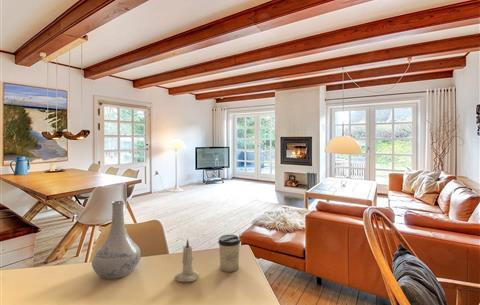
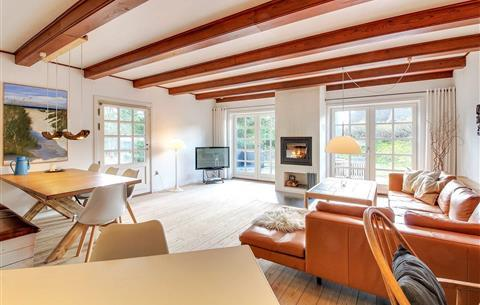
- vase (117, 236)
- cup (229, 252)
- candle (186, 258)
